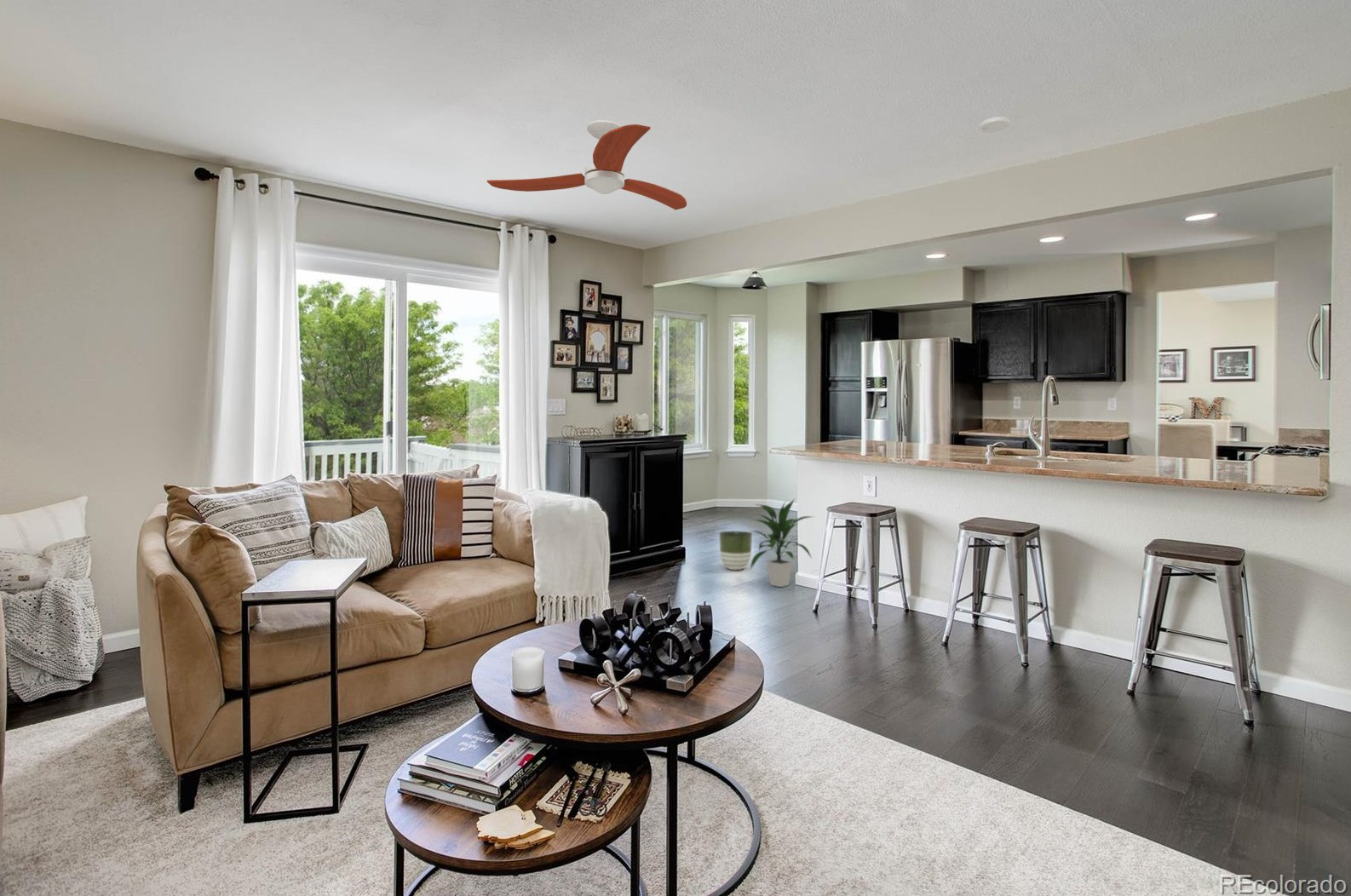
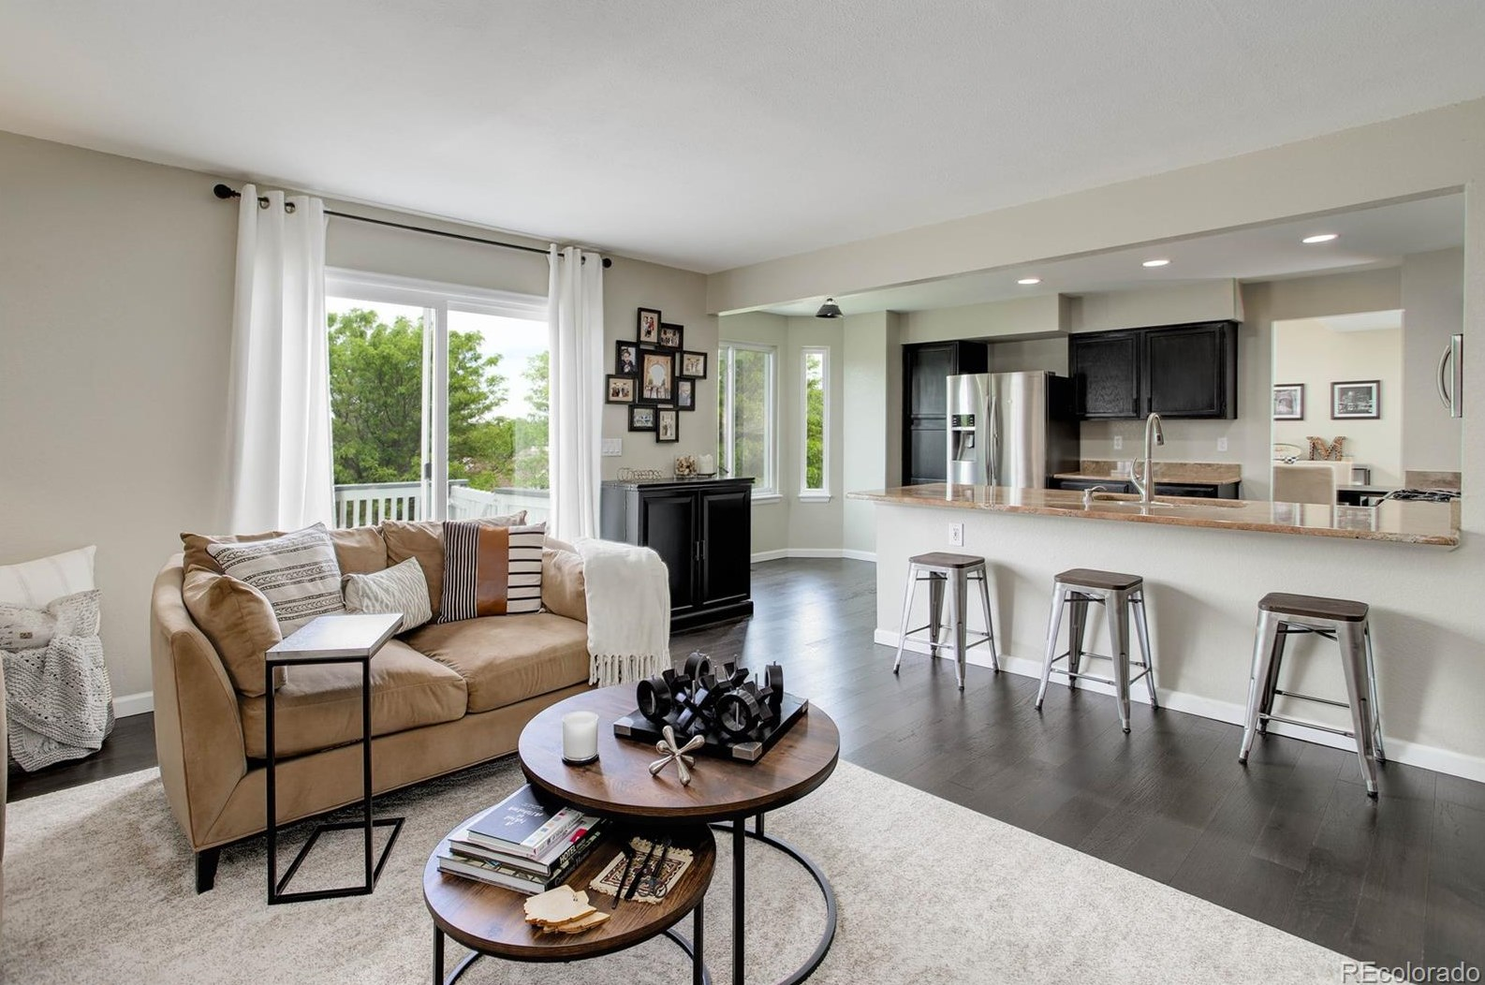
- smoke detector (994, 124)
- indoor plant (776, 541)
- ceiling fan (593, 154)
- planter (735, 551)
